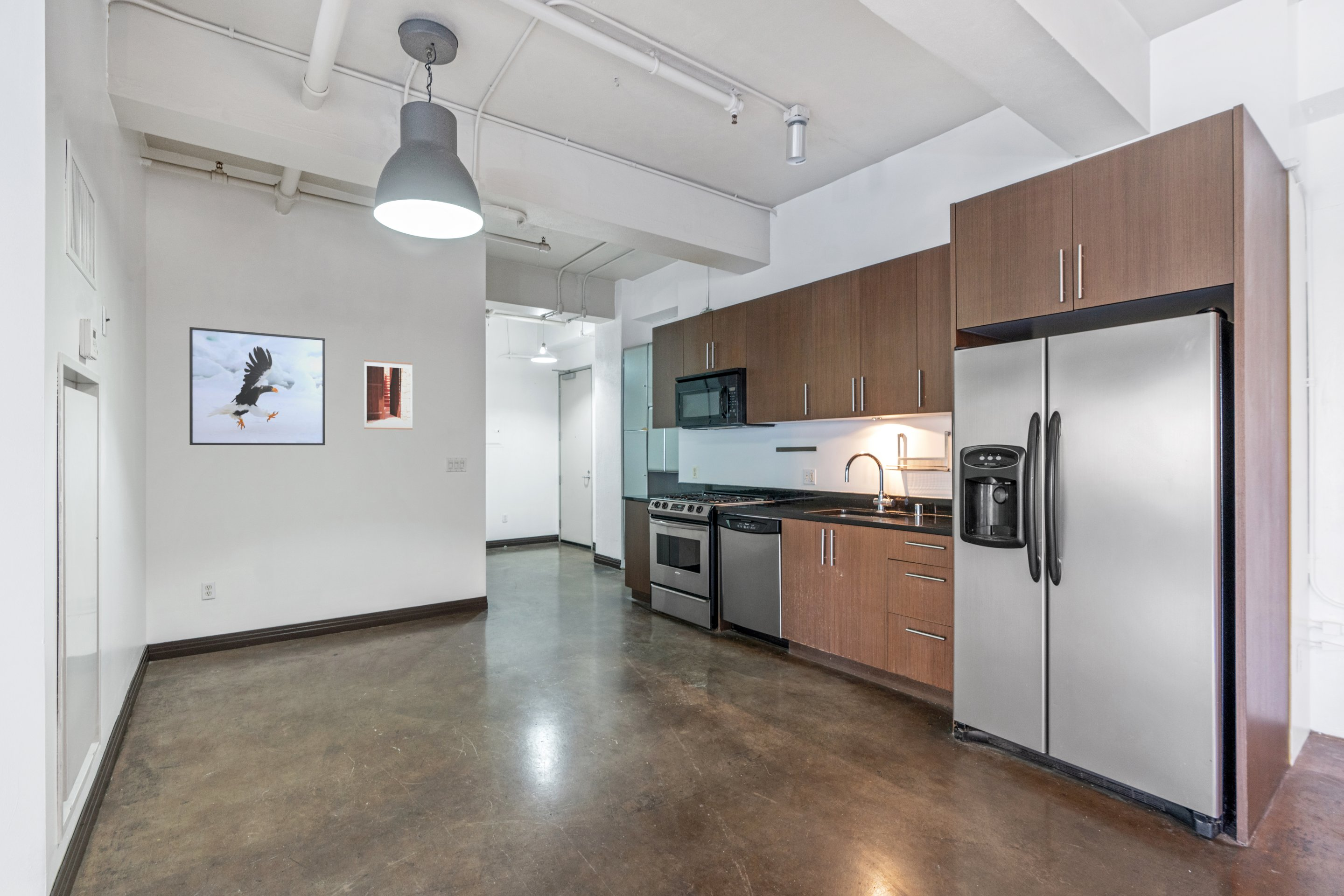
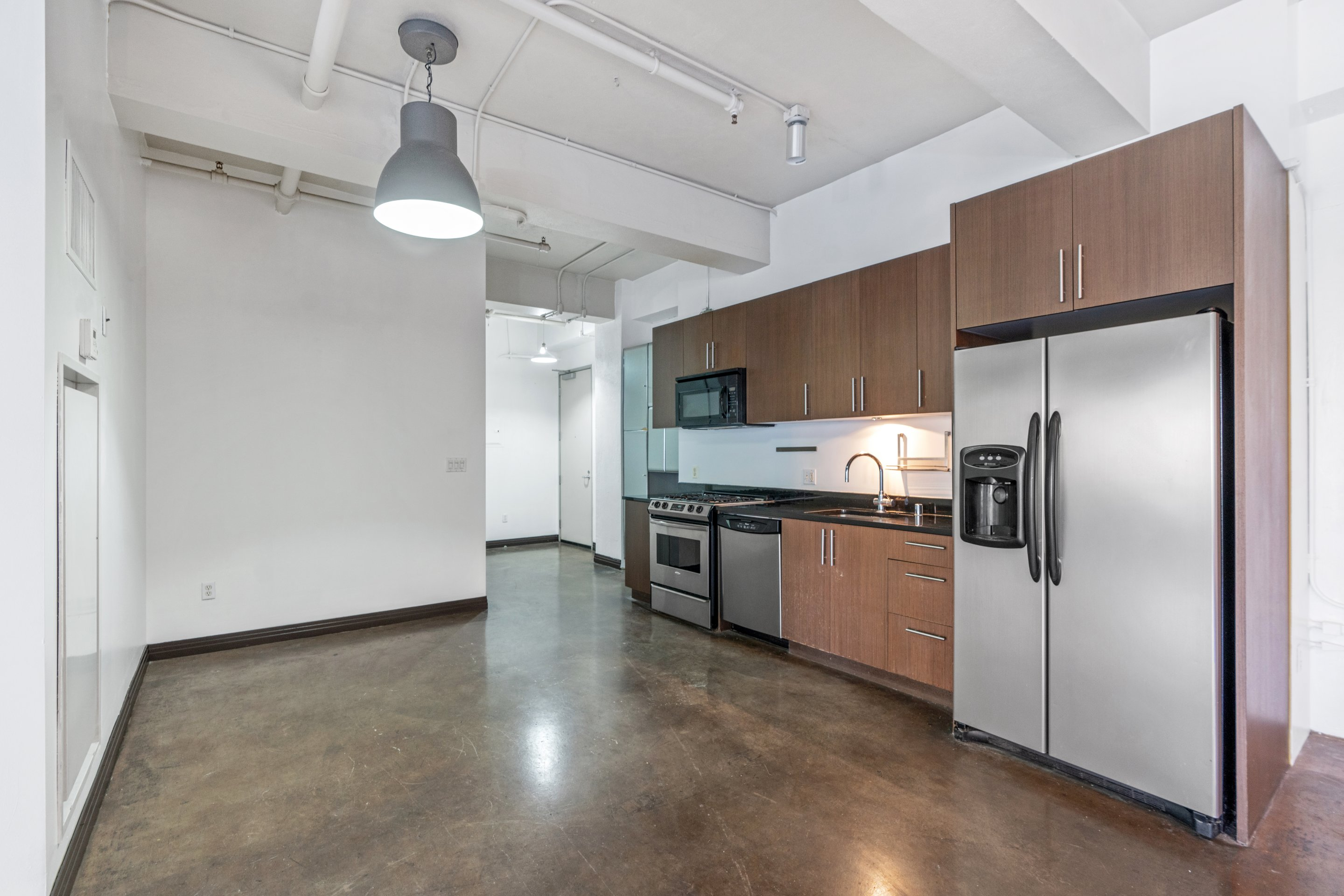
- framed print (260, 389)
- wall art (389, 395)
